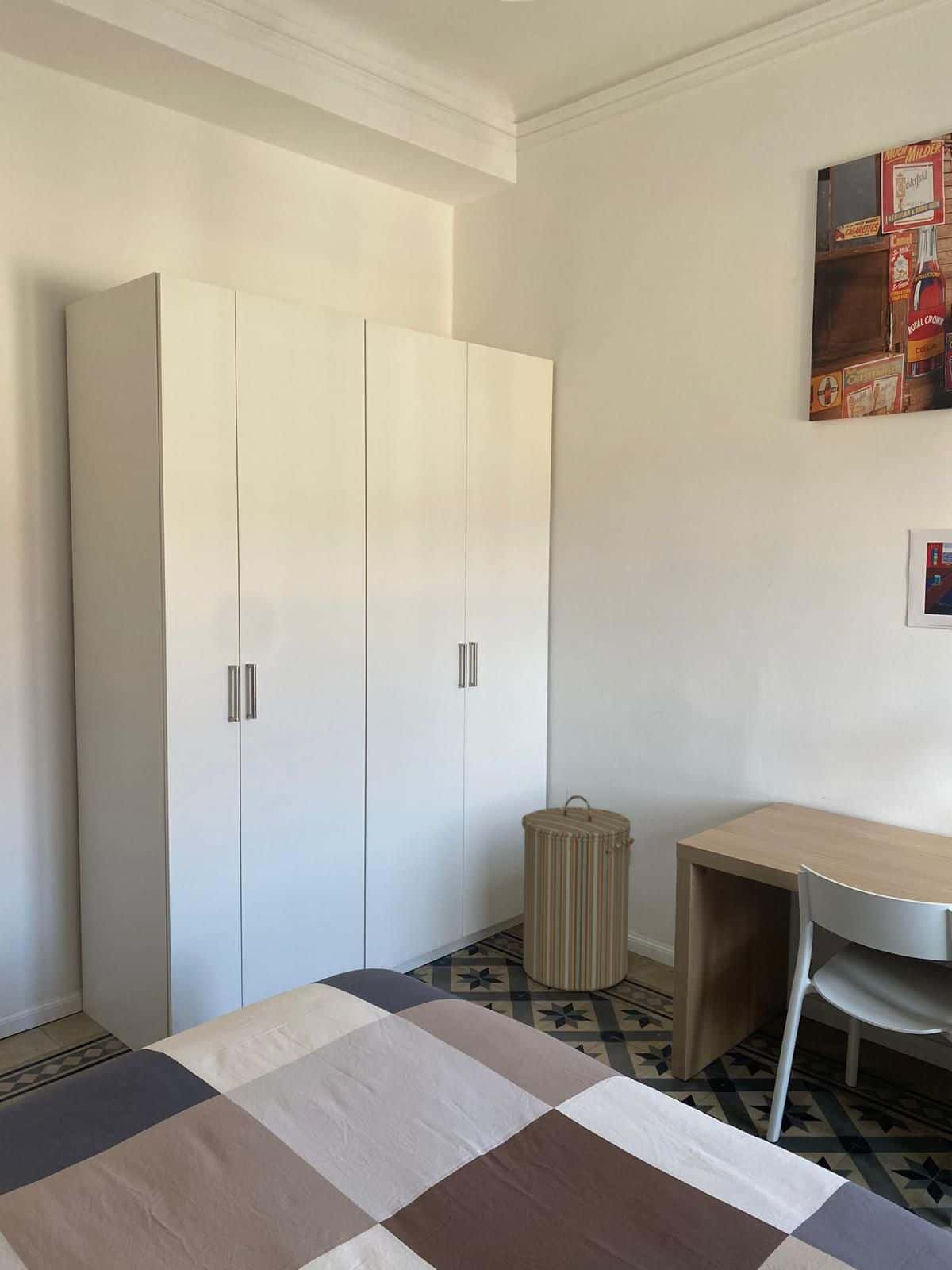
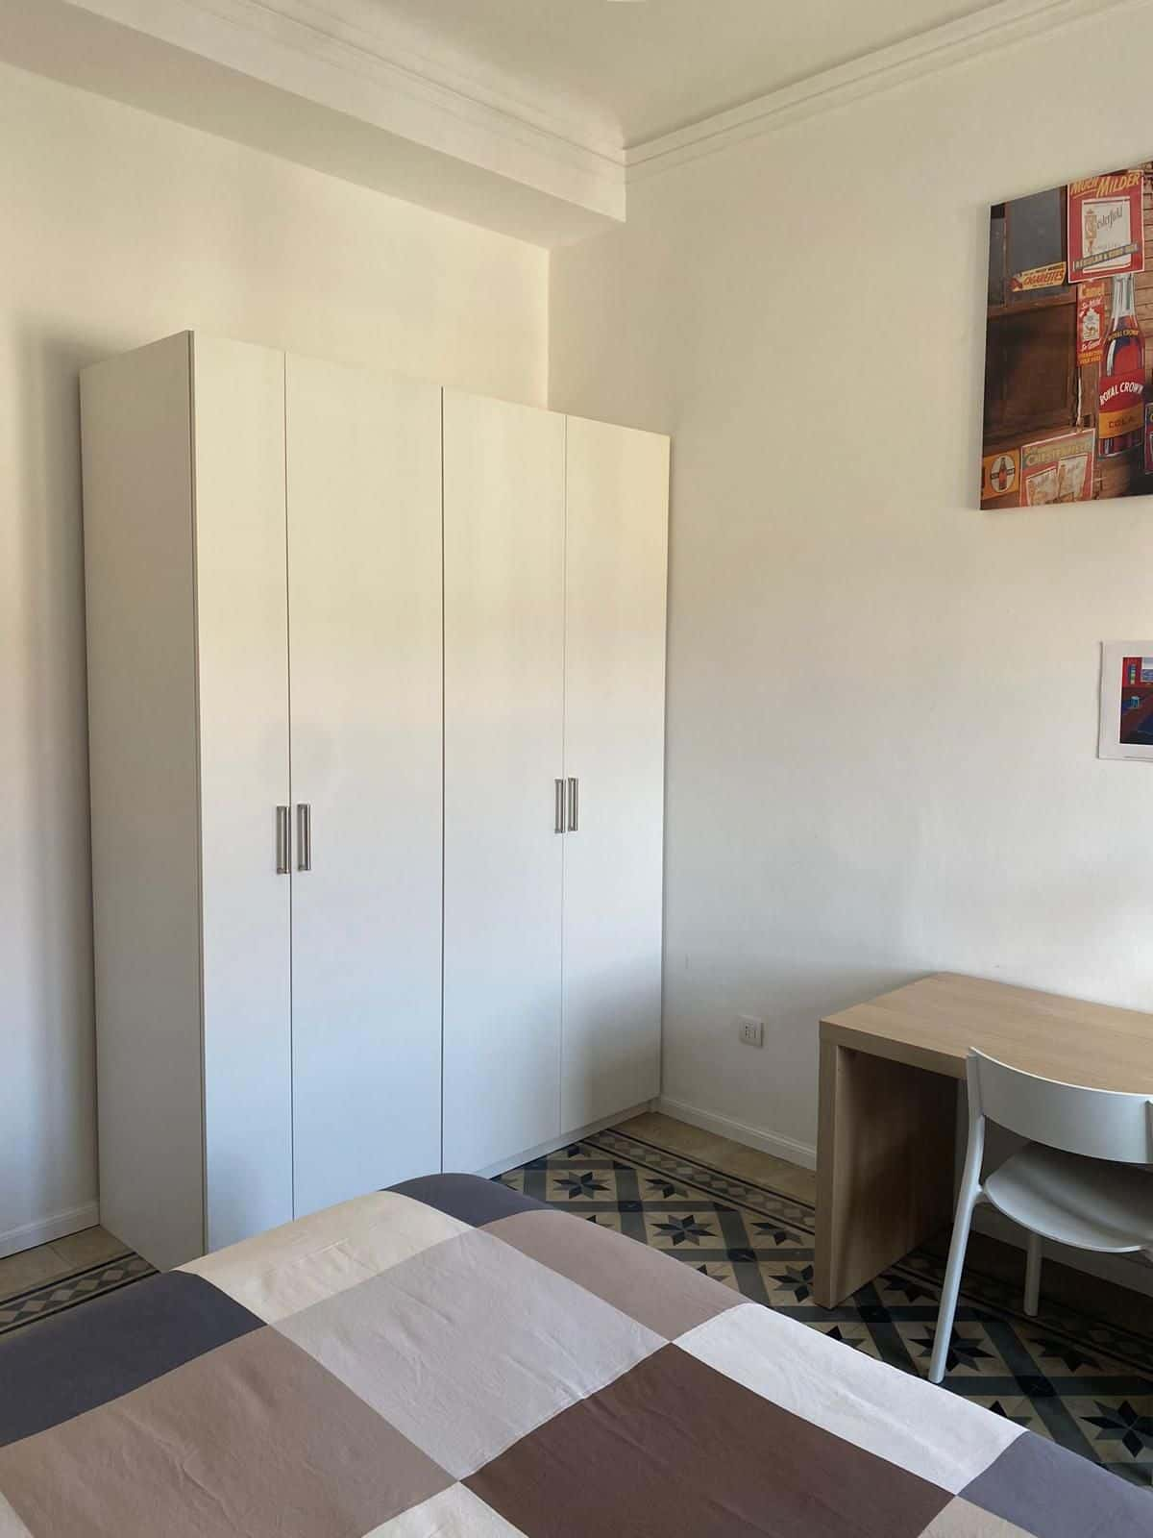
- laundry hamper (576, 883)
